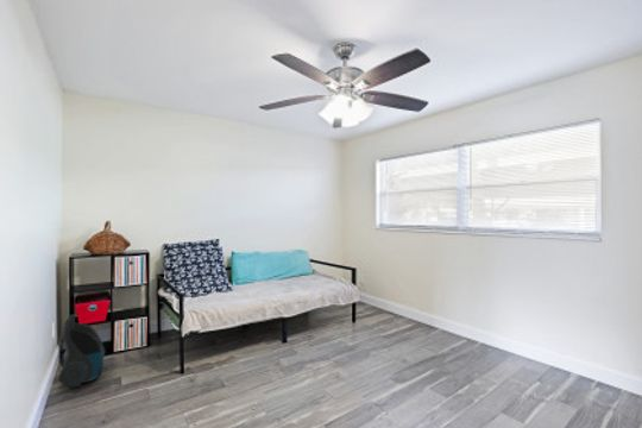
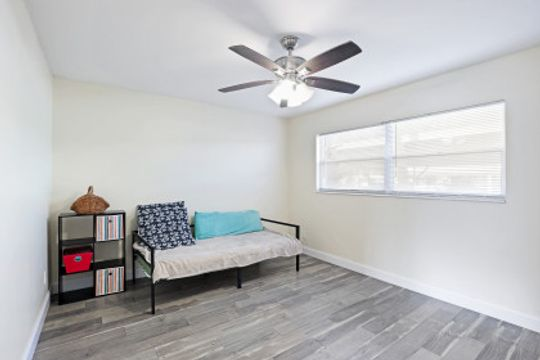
- vacuum cleaner (82, 346)
